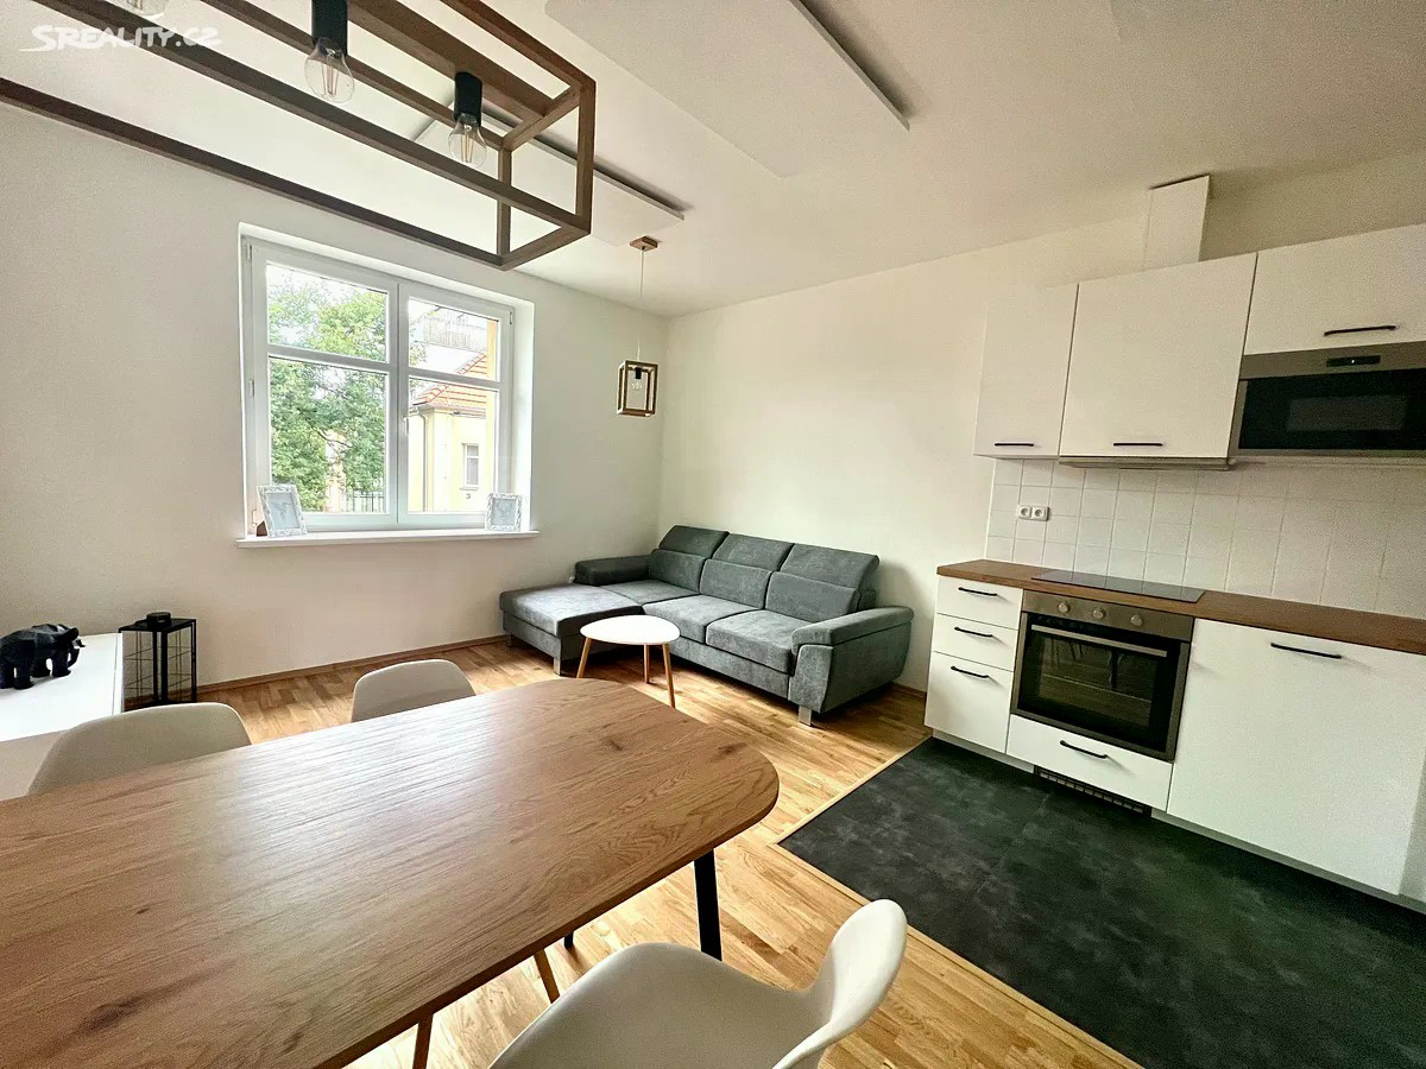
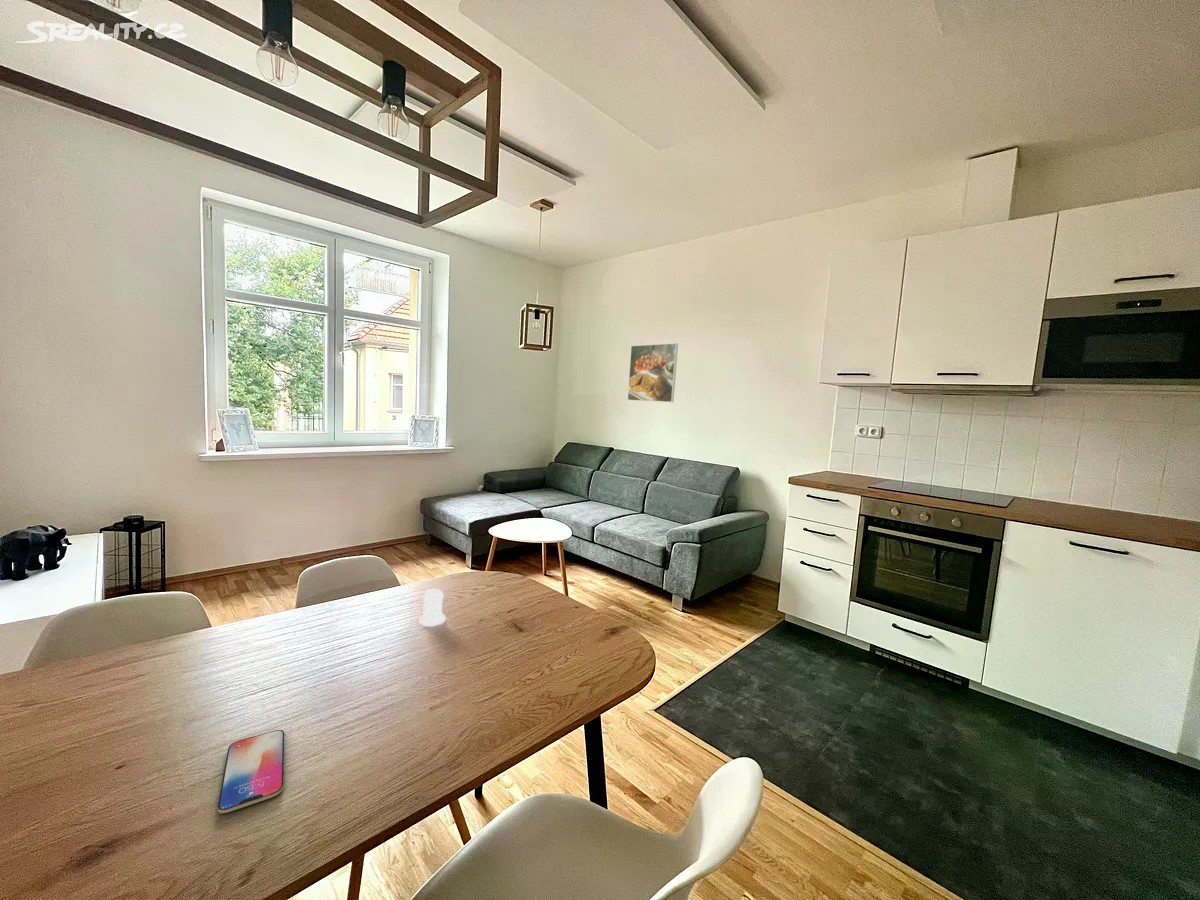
+ salt shaker (432, 605)
+ smartphone (254, 766)
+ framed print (651, 373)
